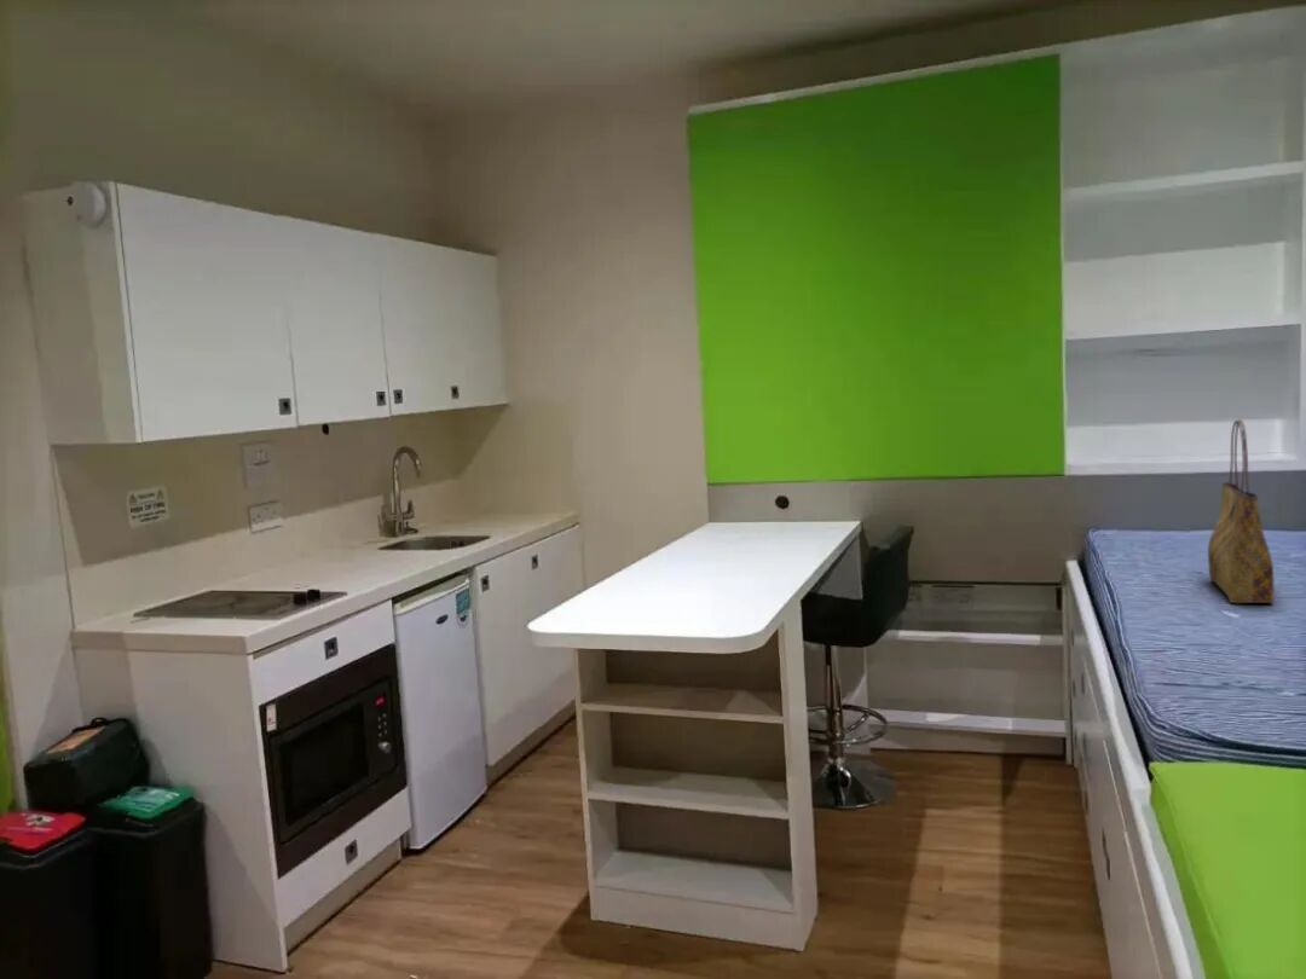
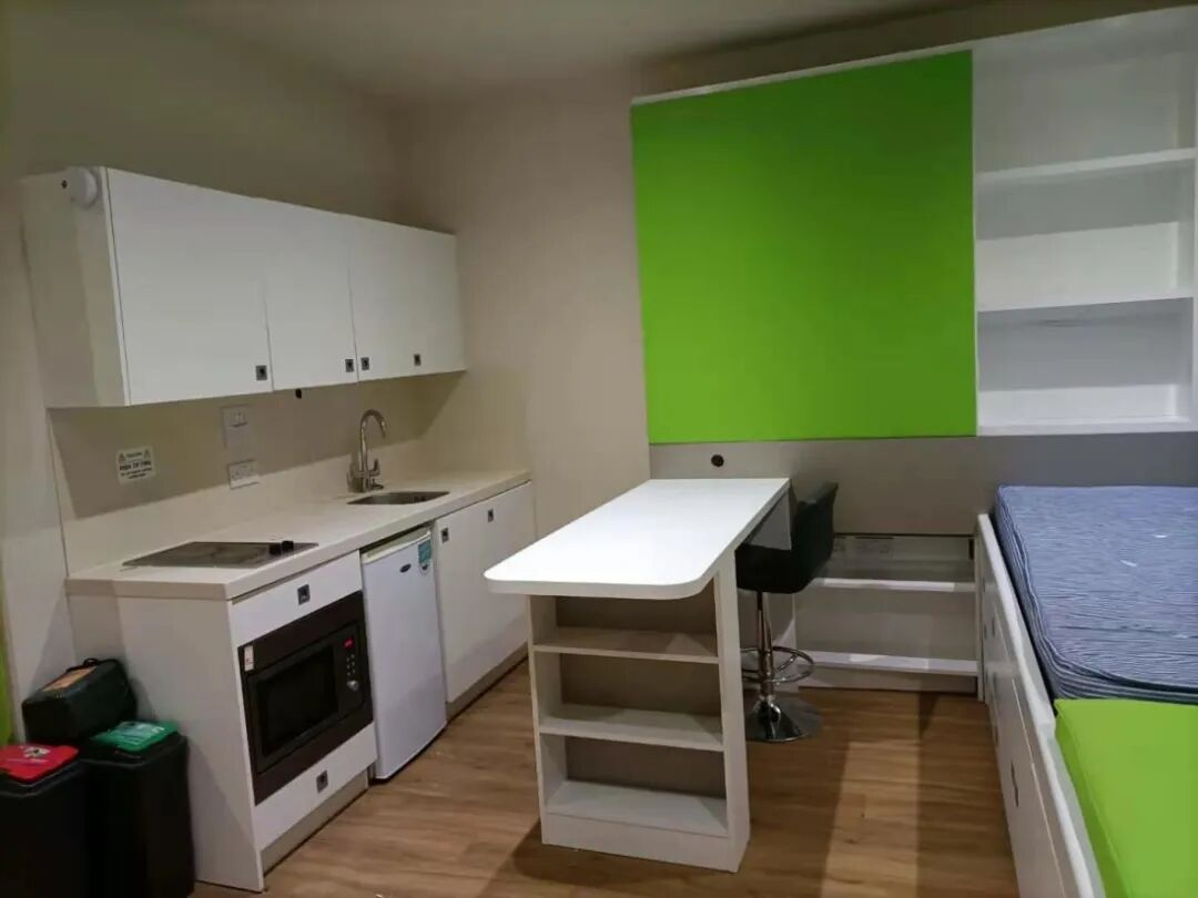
- tote bag (1237, 505)
